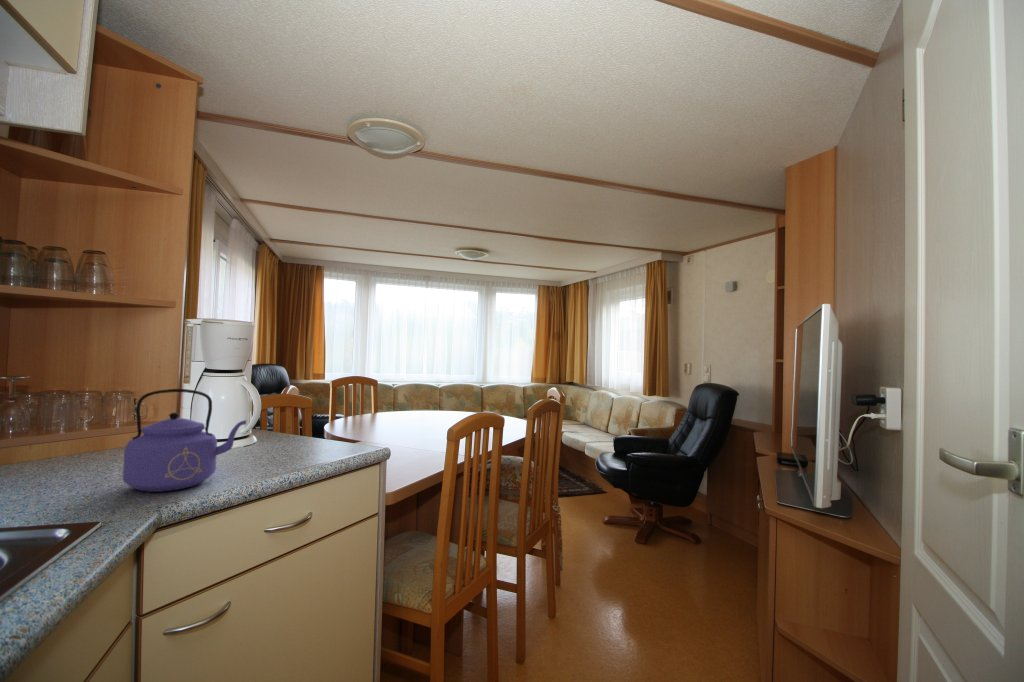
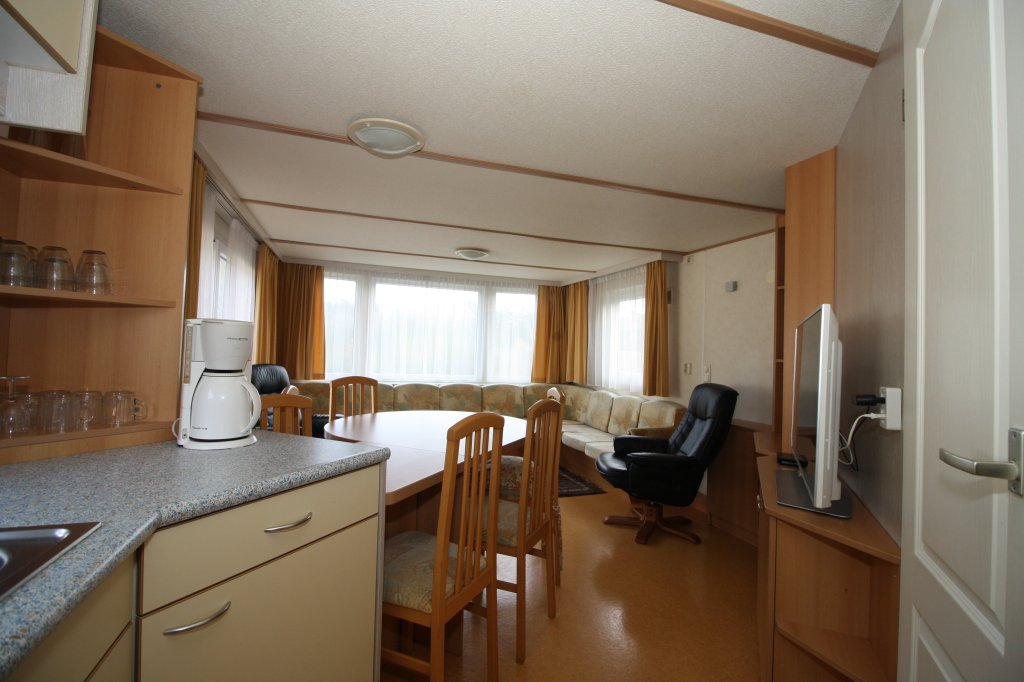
- kettle (188, 435)
